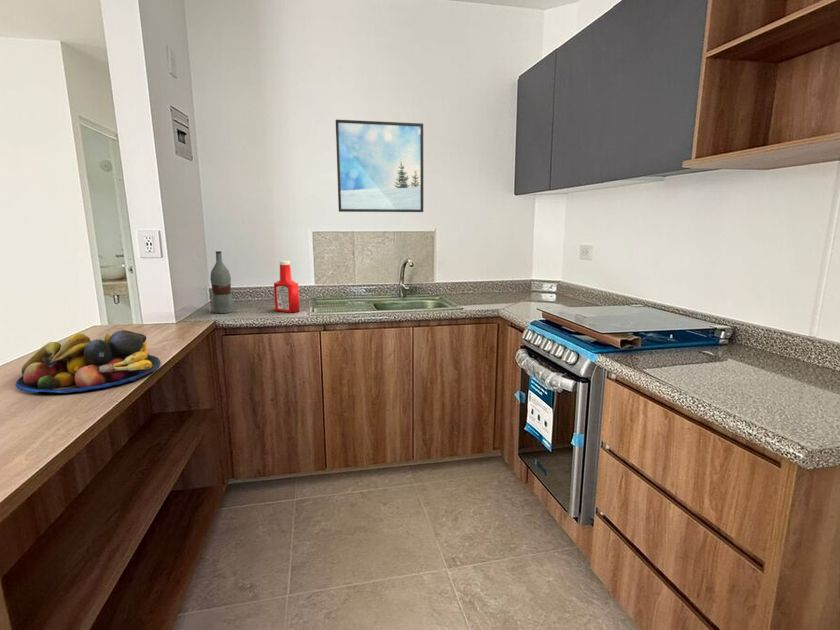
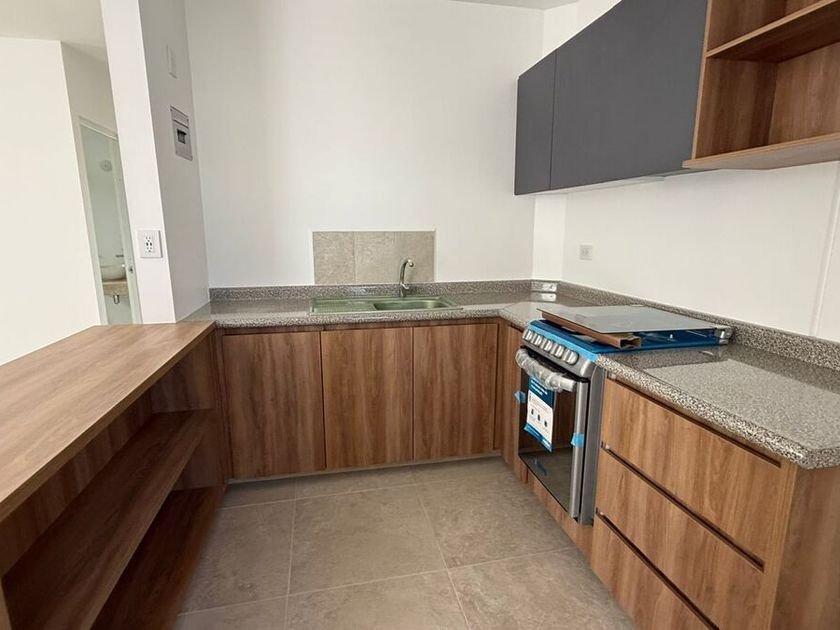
- bottle (220, 281)
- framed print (380, 167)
- fruit bowl (89, 352)
- soap bottle (286, 286)
